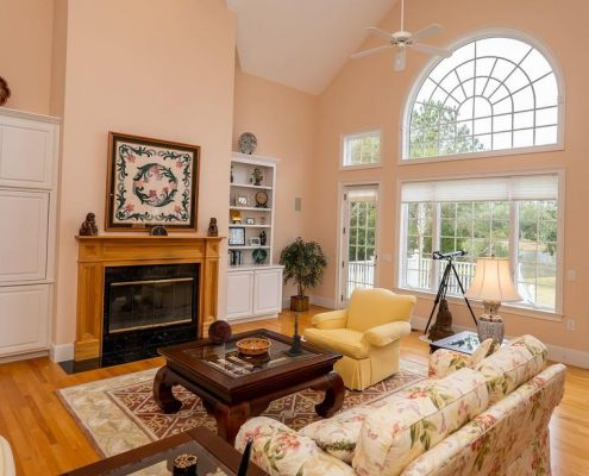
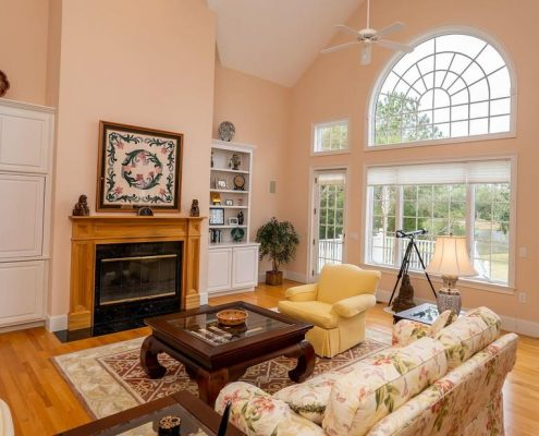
- decorative orb (219, 331)
- candle holder (295, 330)
